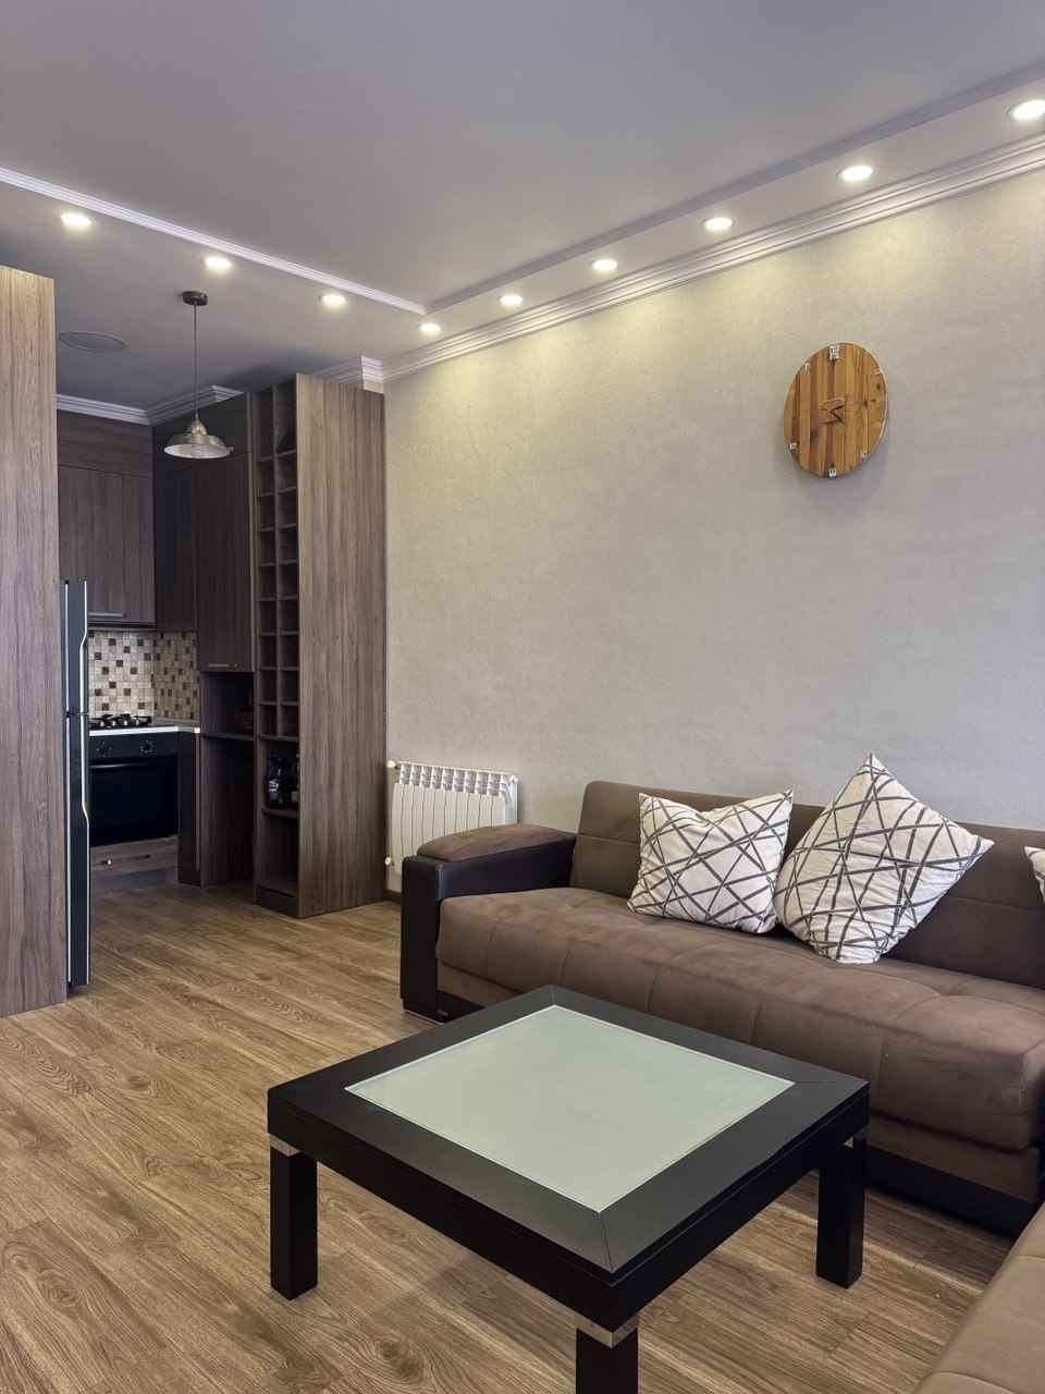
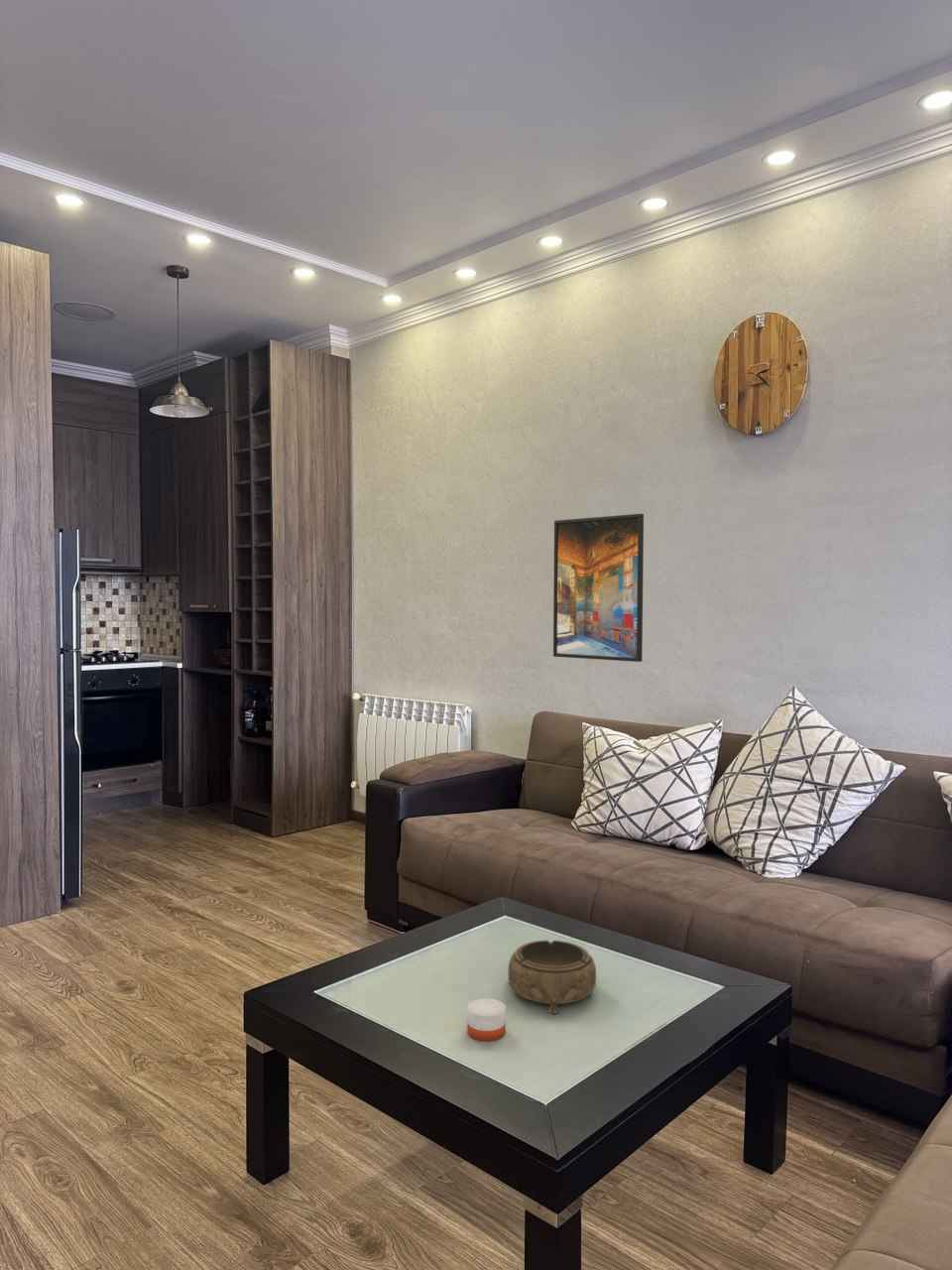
+ decorative bowl (548, 971)
+ candle (486, 1005)
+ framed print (596, 588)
